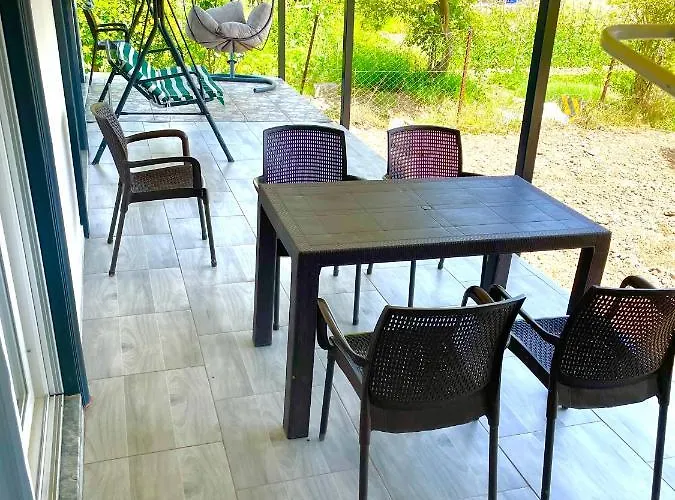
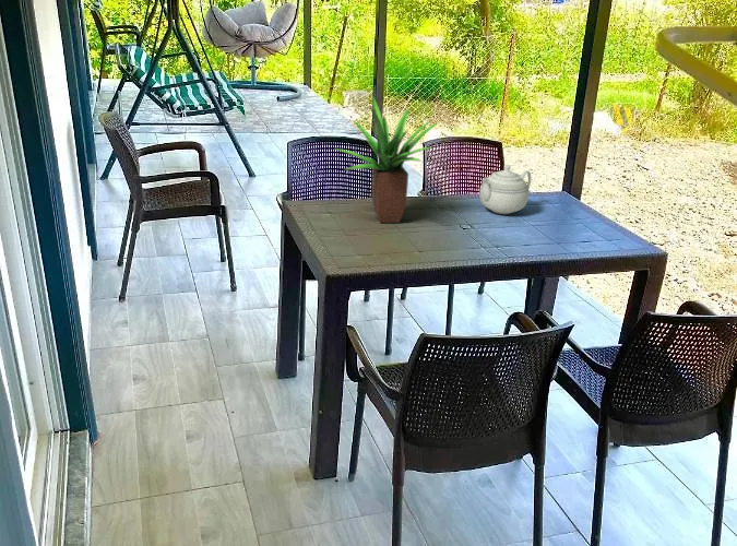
+ potted plant (385, 164)
+ teapot (506, 188)
